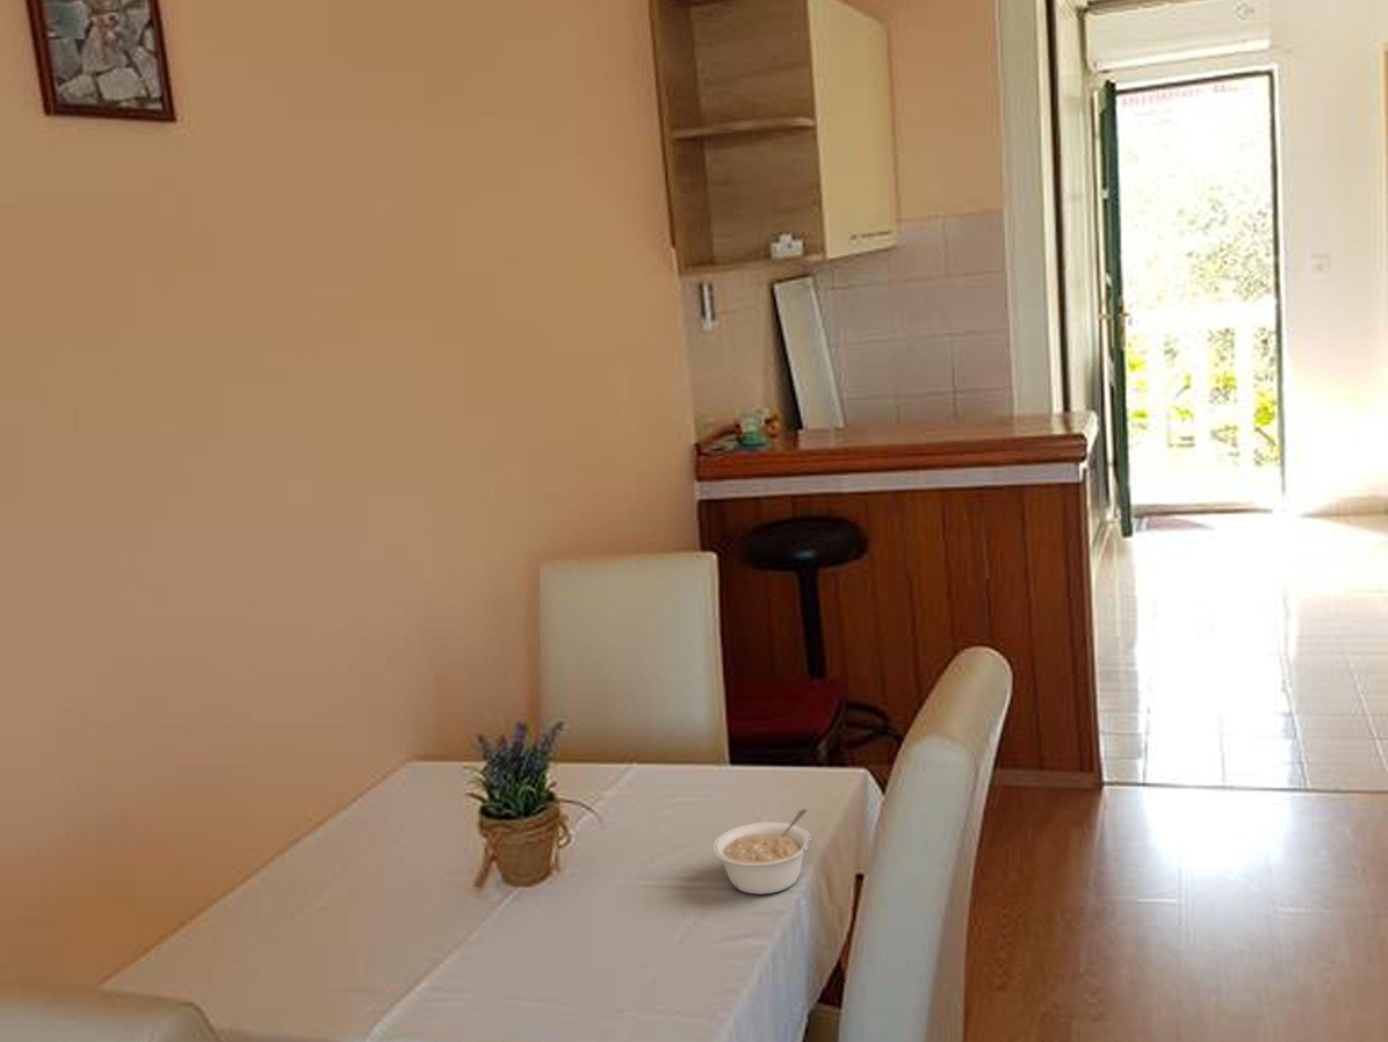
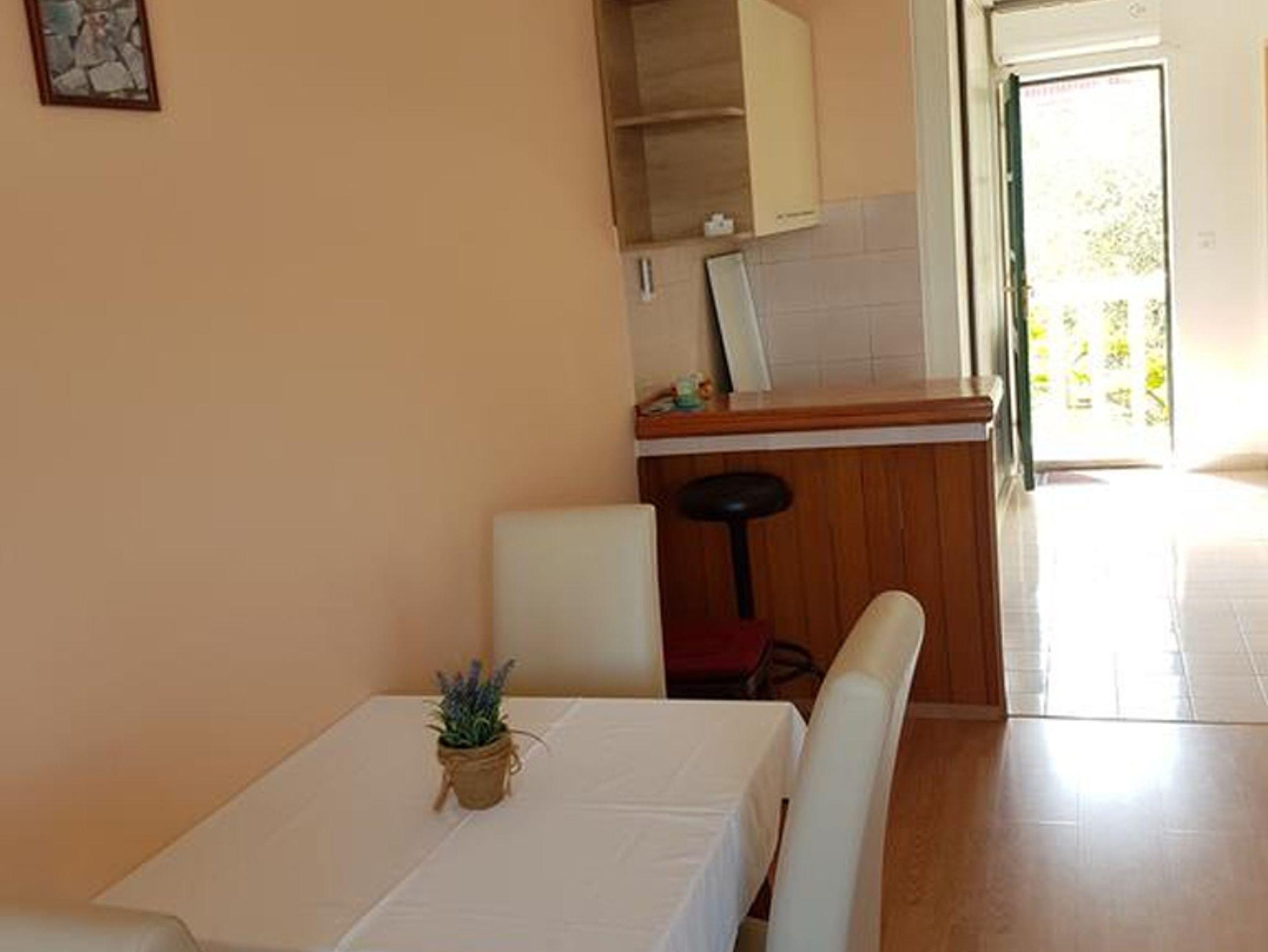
- legume (763, 855)
